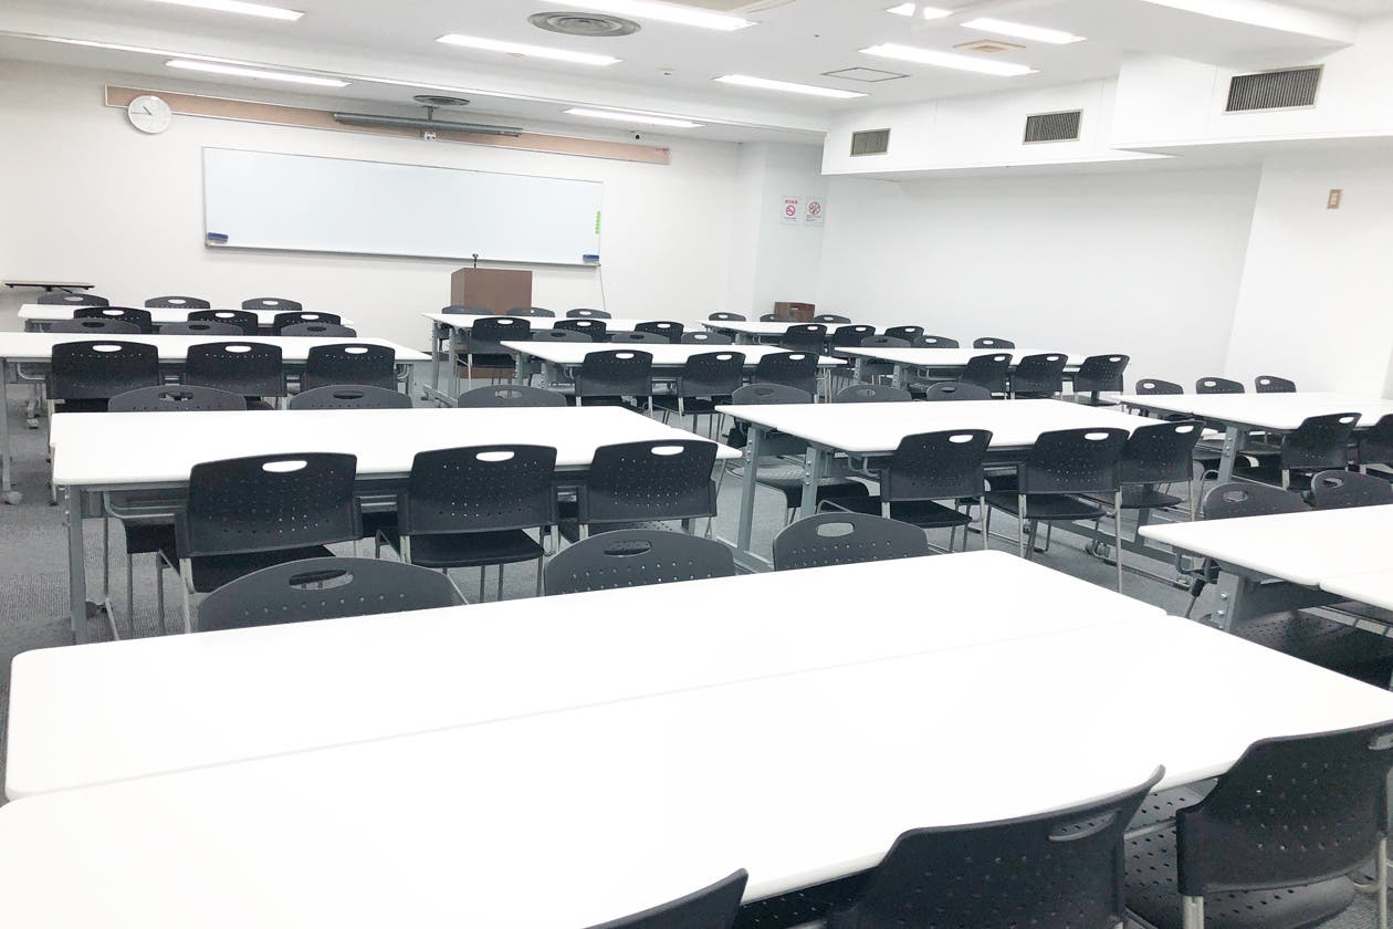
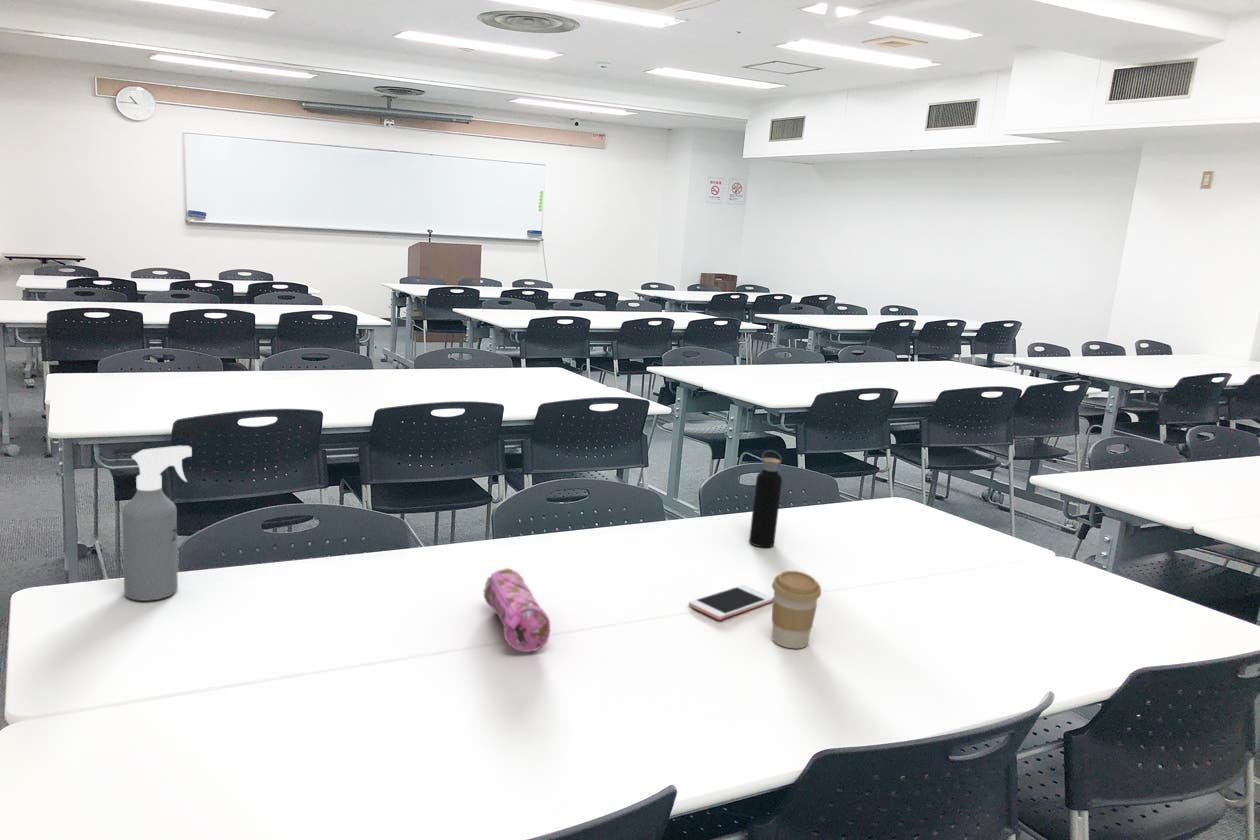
+ spray bottle (158, 521)
+ cell phone (732, 601)
+ coffee cup (793, 609)
+ pencil case (515, 608)
+ water bottle (767, 497)
